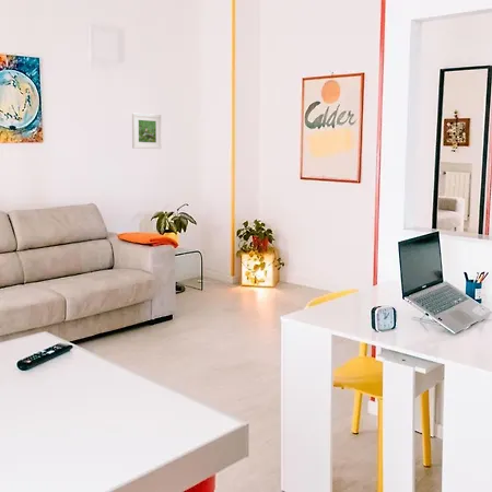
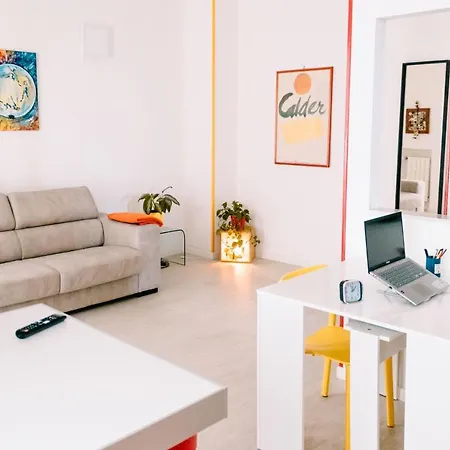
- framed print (147, 131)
